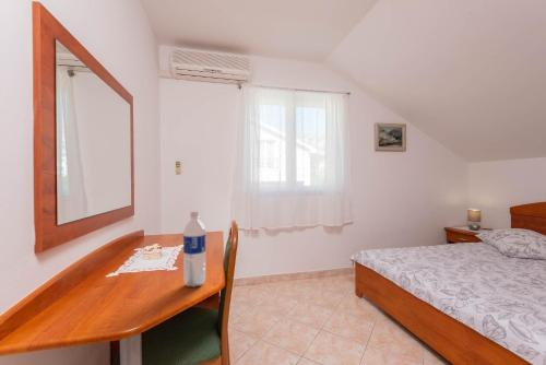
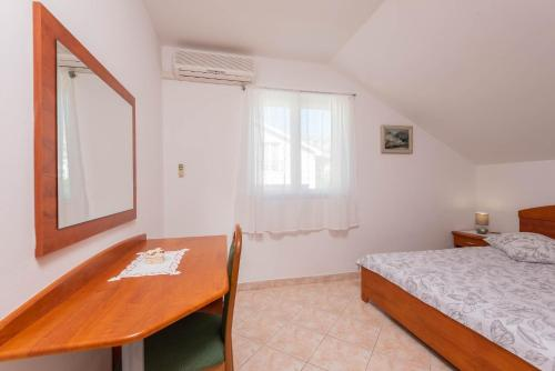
- water bottle (194, 247)
